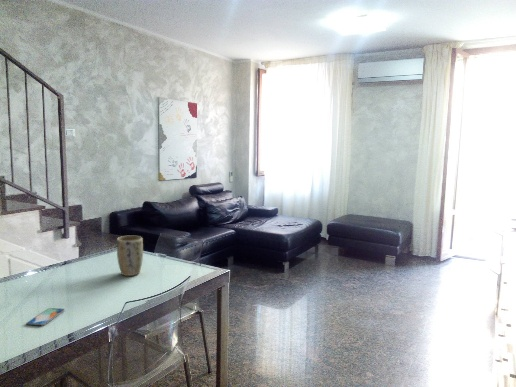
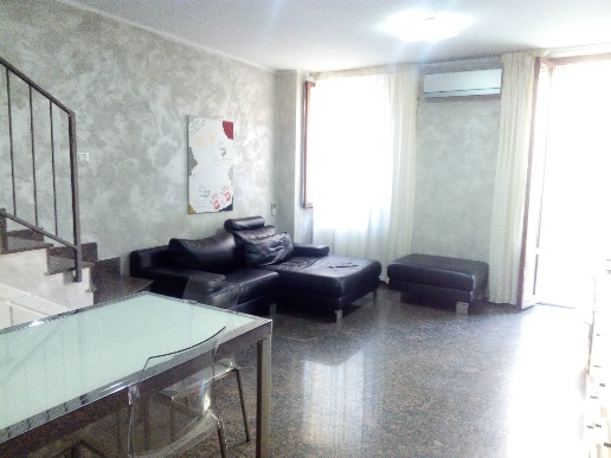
- smartphone (46, 316)
- plant pot (130, 255)
